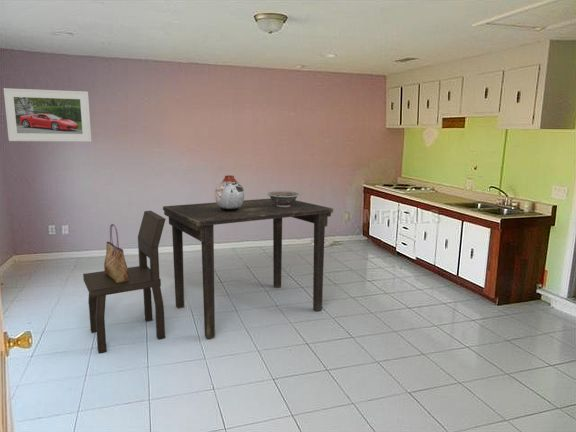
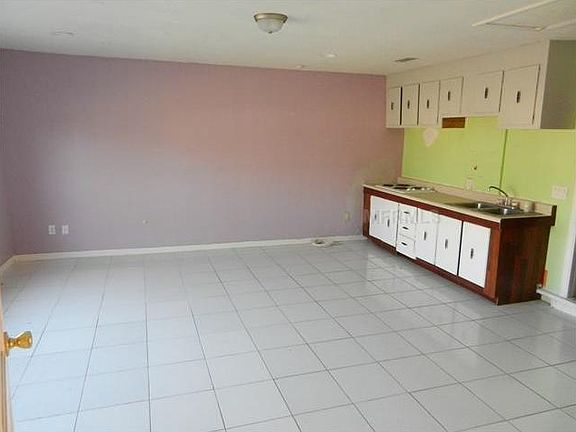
- dining chair (128, 276)
- dining table (273, 258)
- decorative bowl (283, 199)
- tote bag (114, 251)
- vase (229, 193)
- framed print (49, 115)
